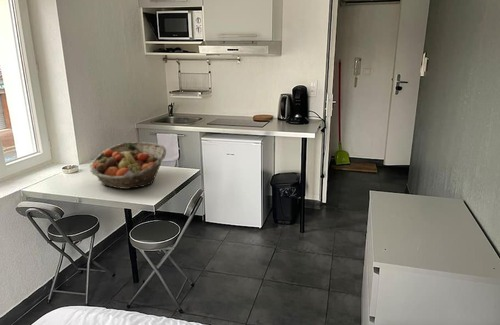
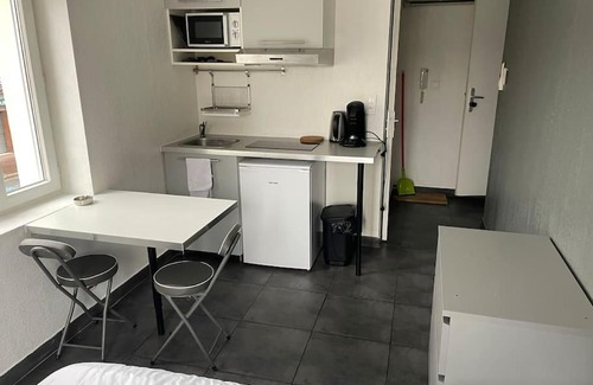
- fruit basket (128, 164)
